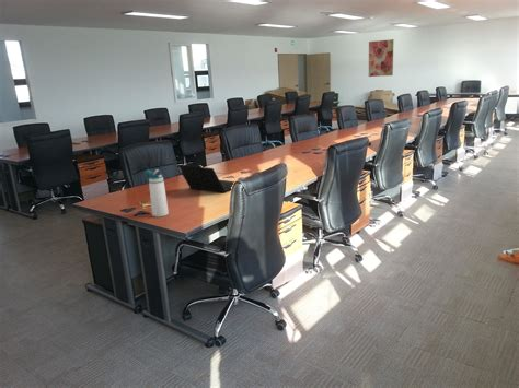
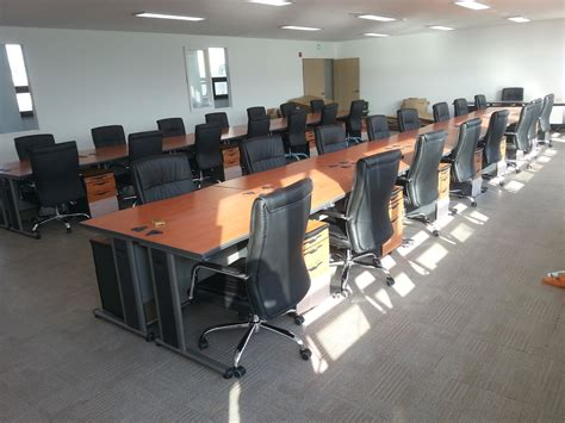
- laptop computer (211, 175)
- wall art (380, 58)
- water bottle (155, 191)
